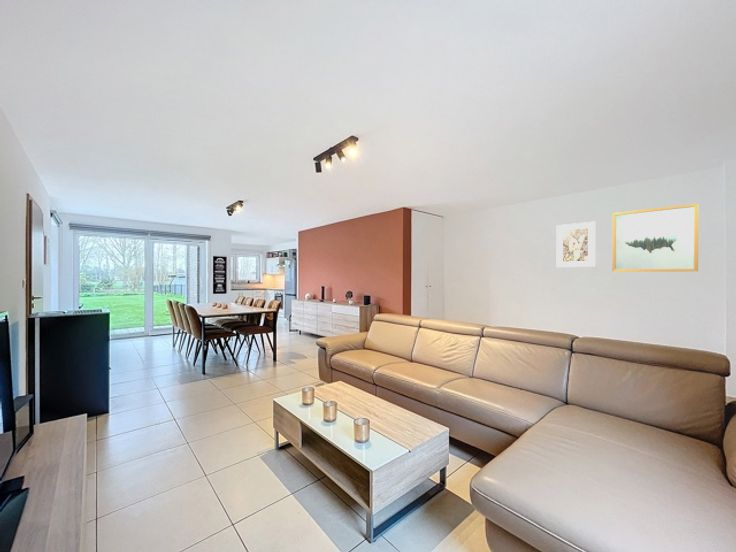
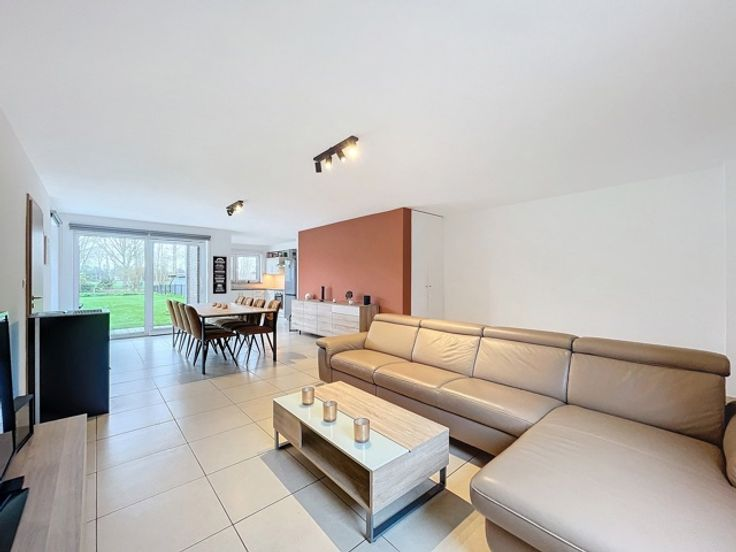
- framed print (575, 245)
- wall art (652, 240)
